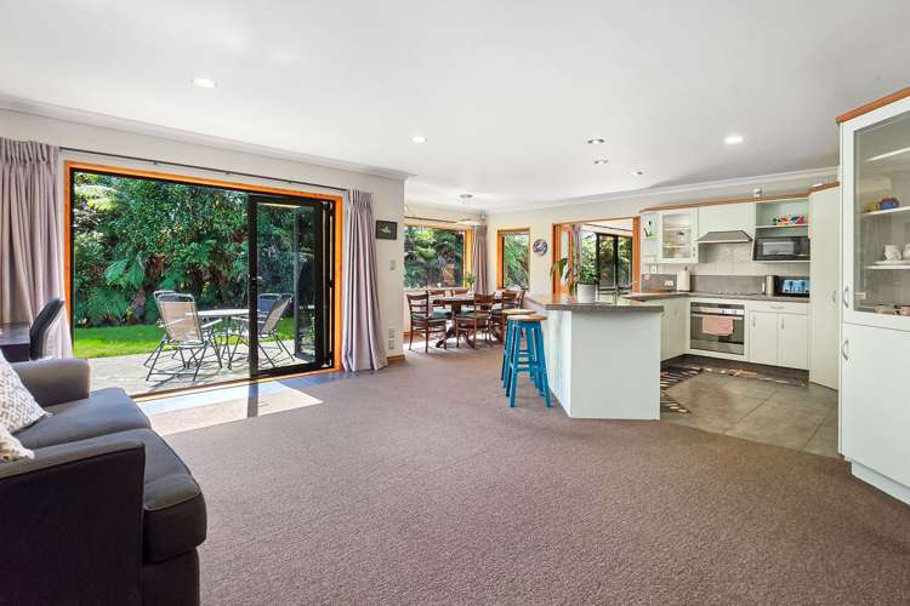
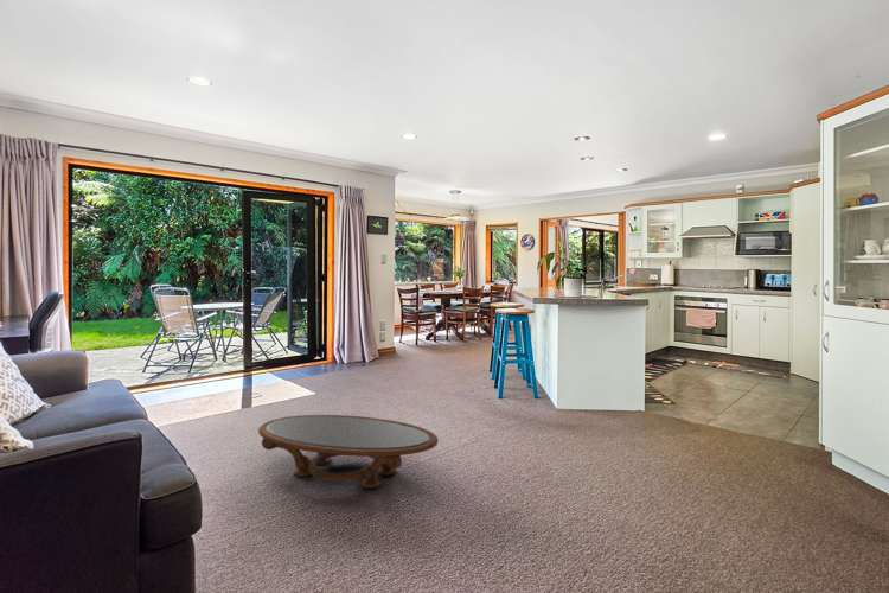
+ coffee table (345, 451)
